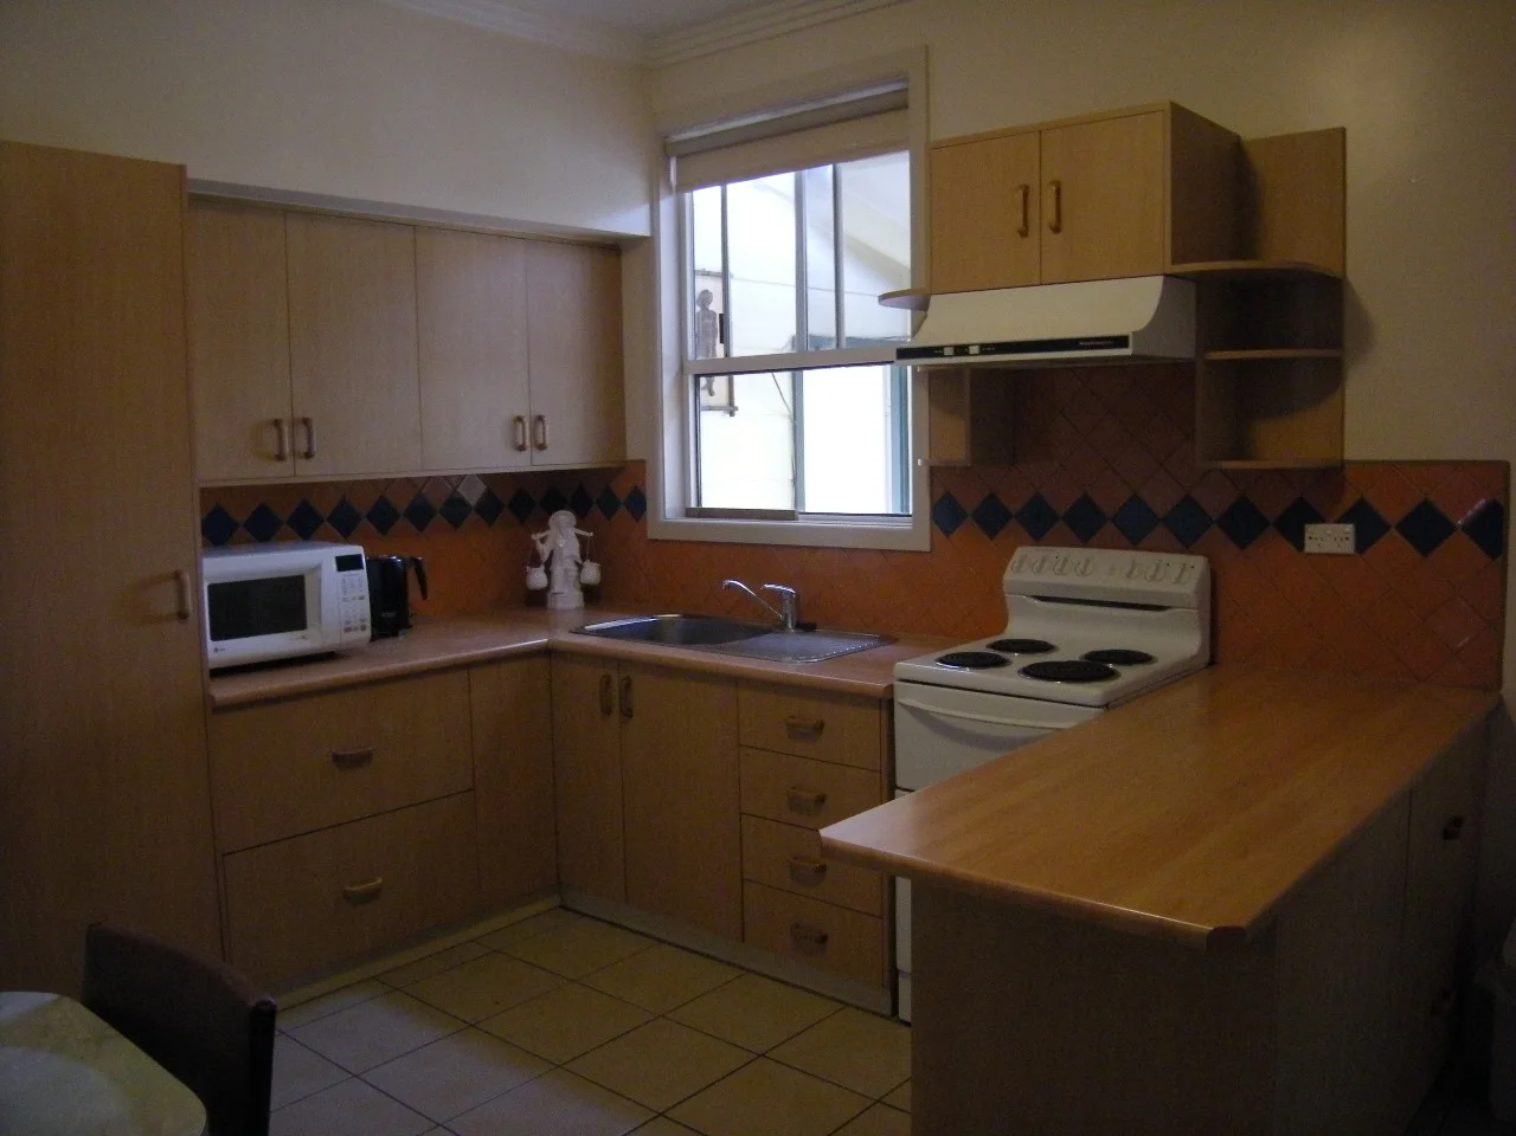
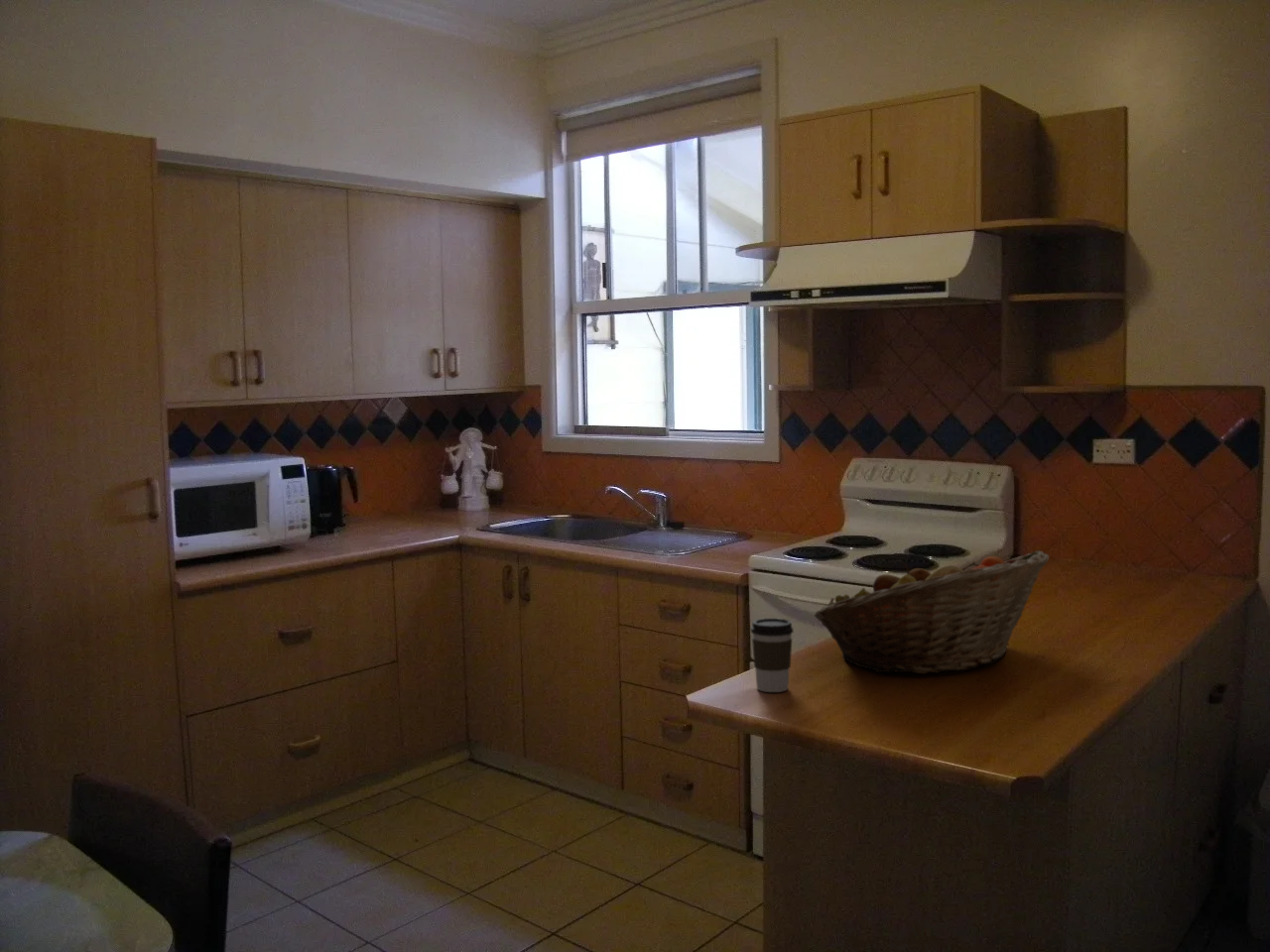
+ coffee cup (772, 654)
+ fruit basket (933, 604)
